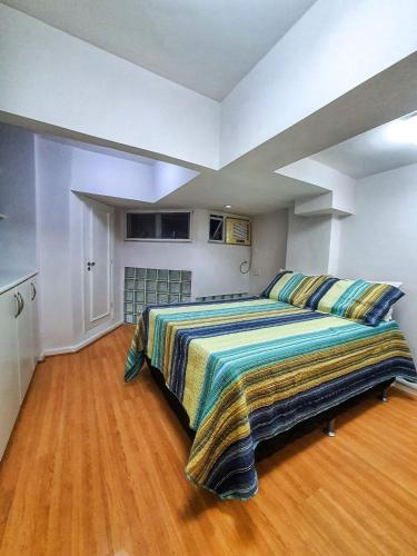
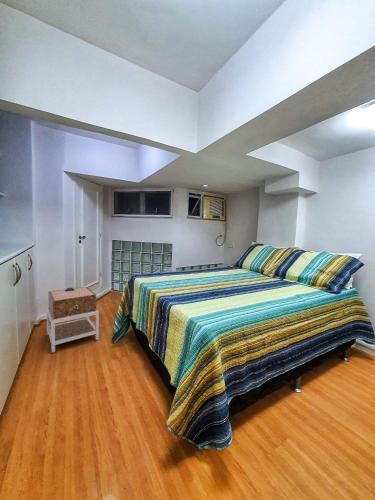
+ nightstand (72, 314)
